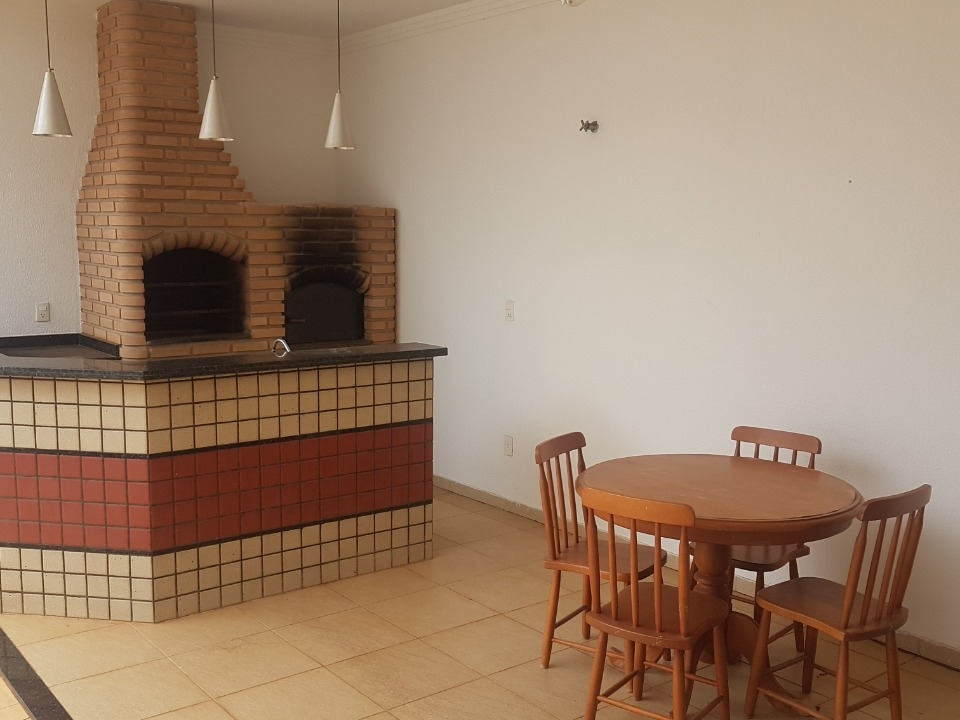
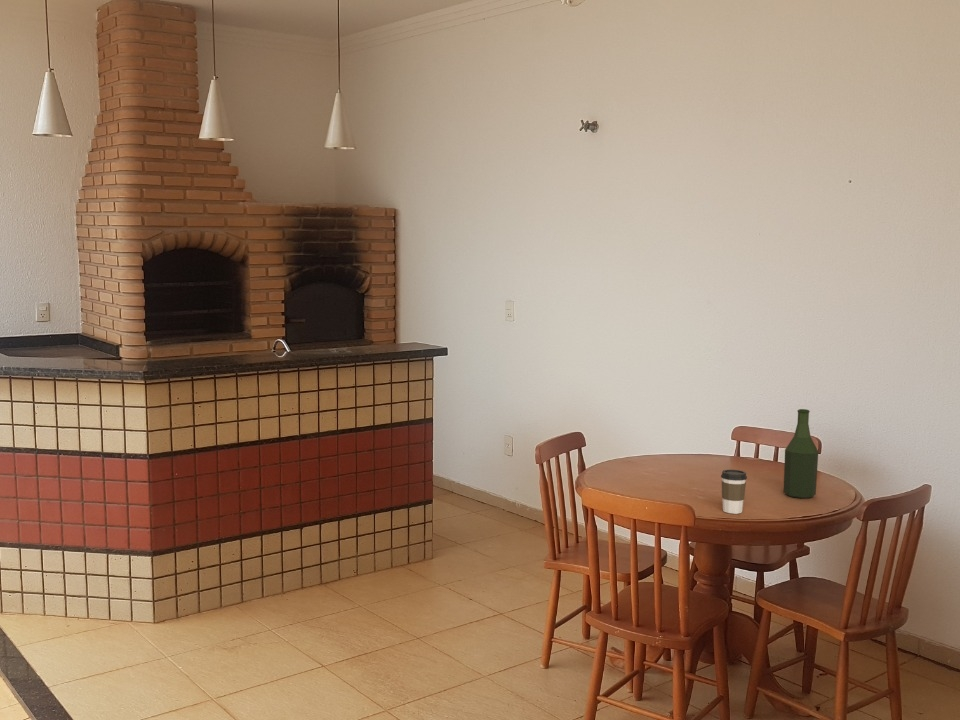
+ coffee cup (733, 491)
+ bottle (801, 452)
